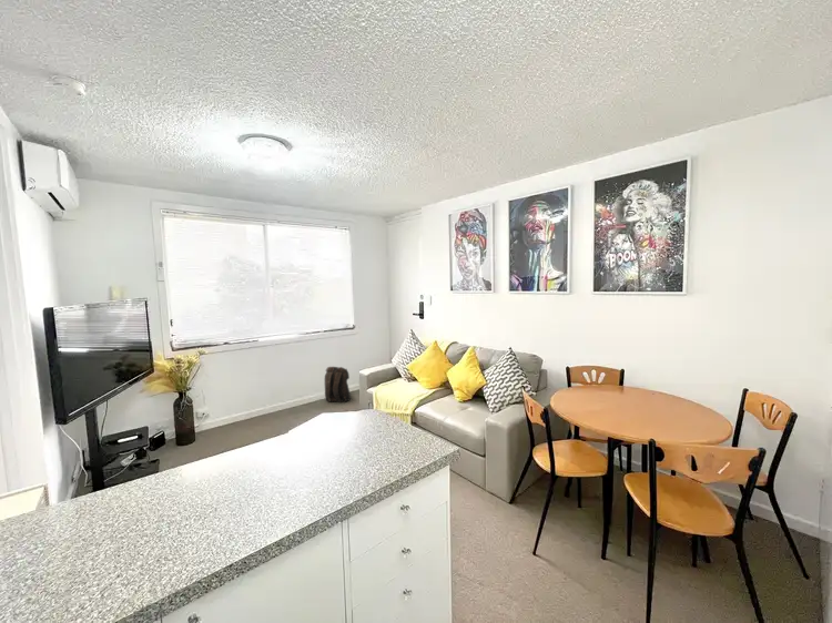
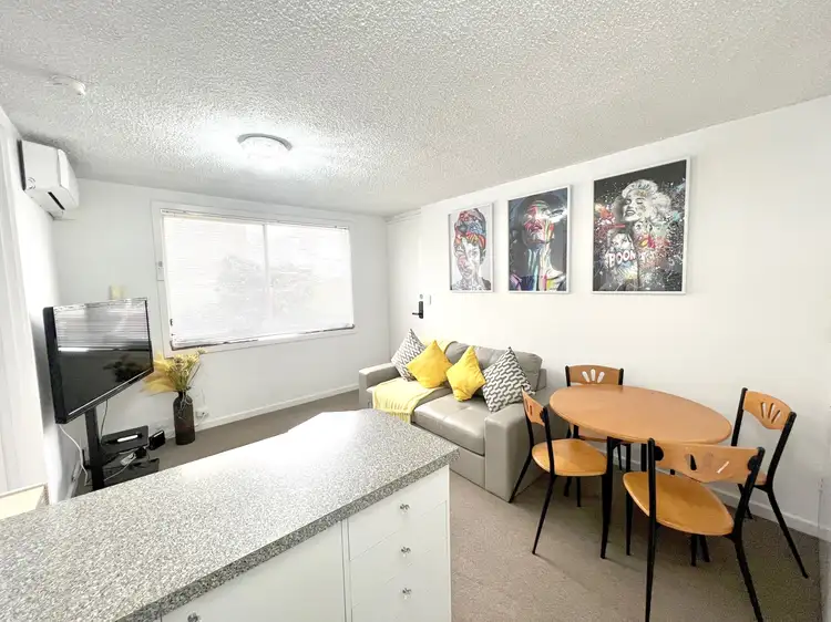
- backpack (337, 382)
